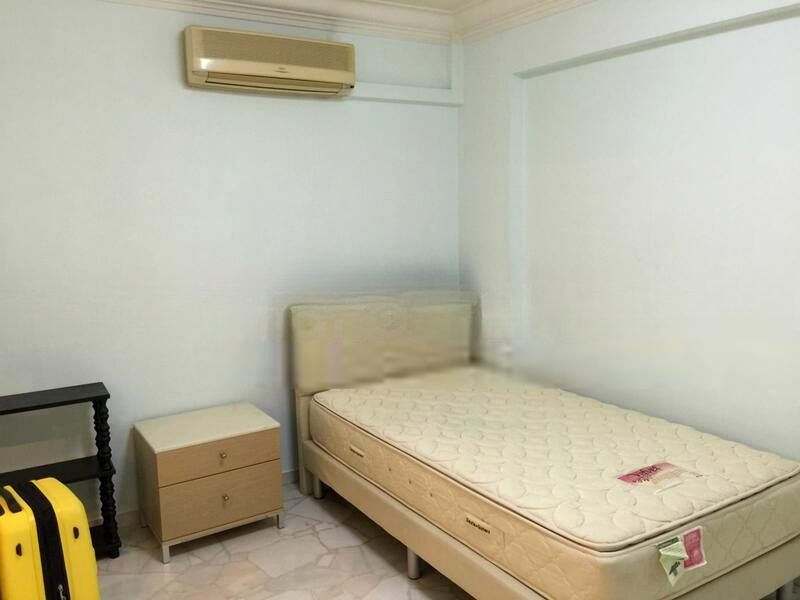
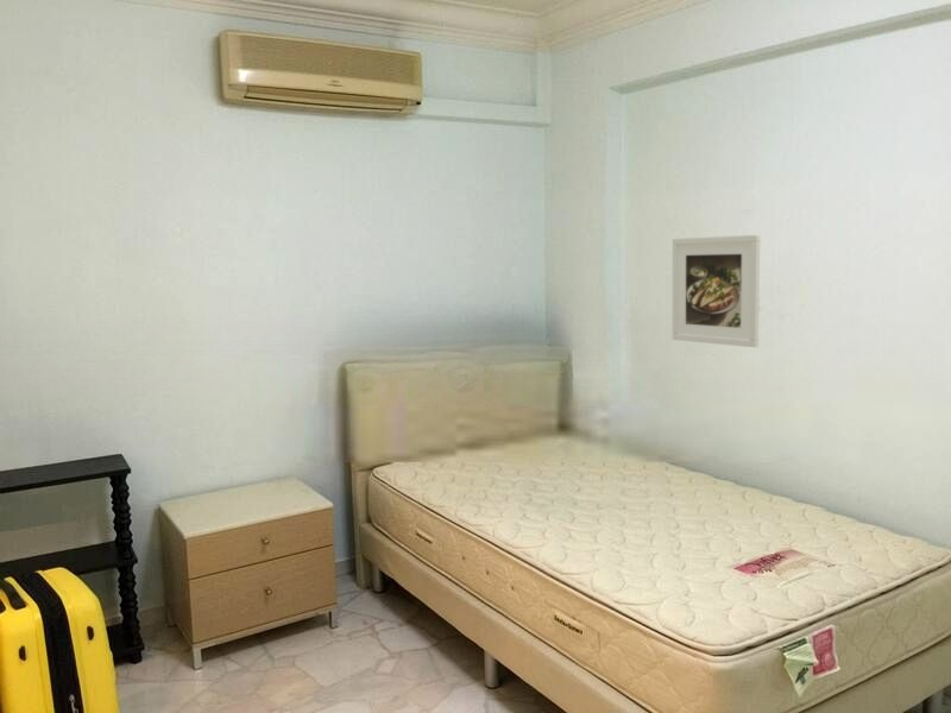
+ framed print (713, 290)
